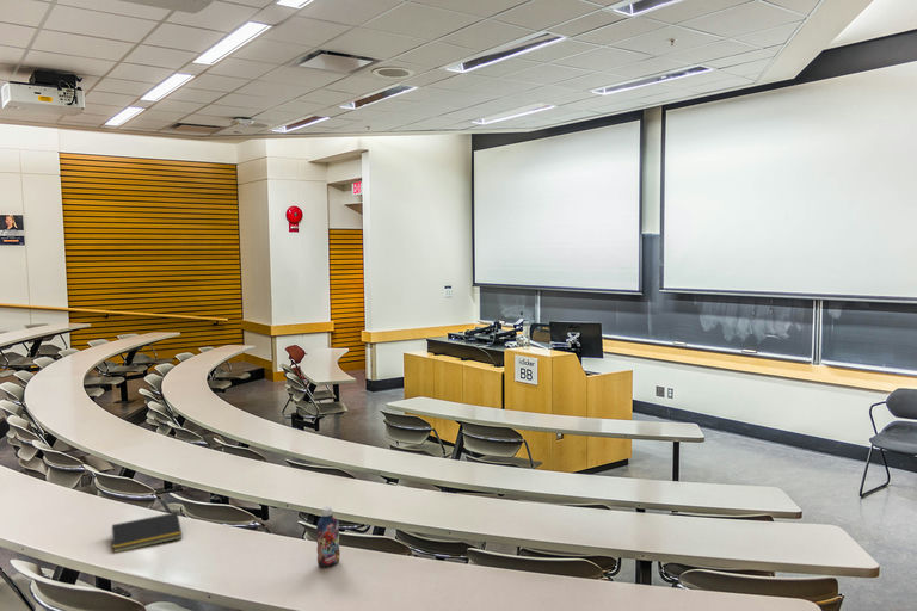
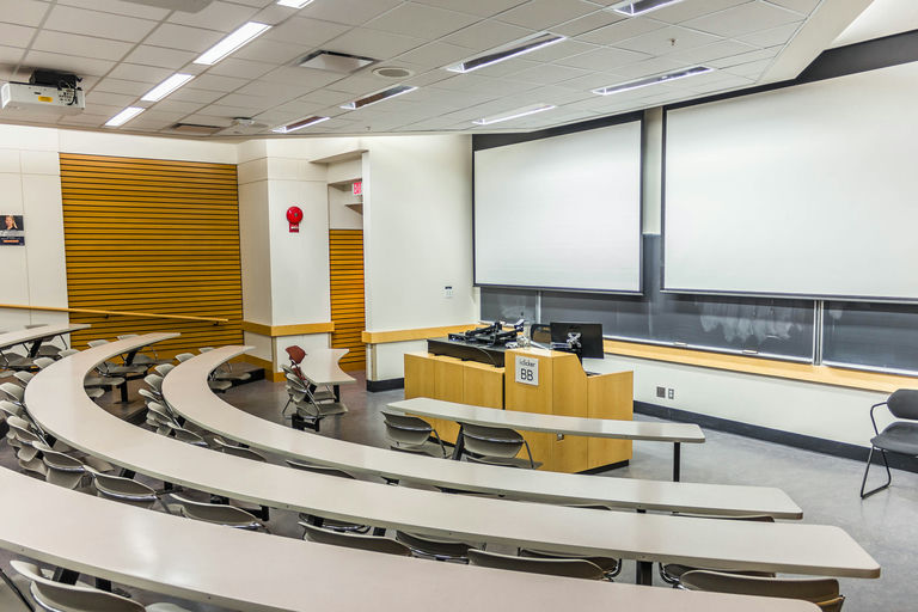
- notepad (147, 531)
- bottle (327, 536)
